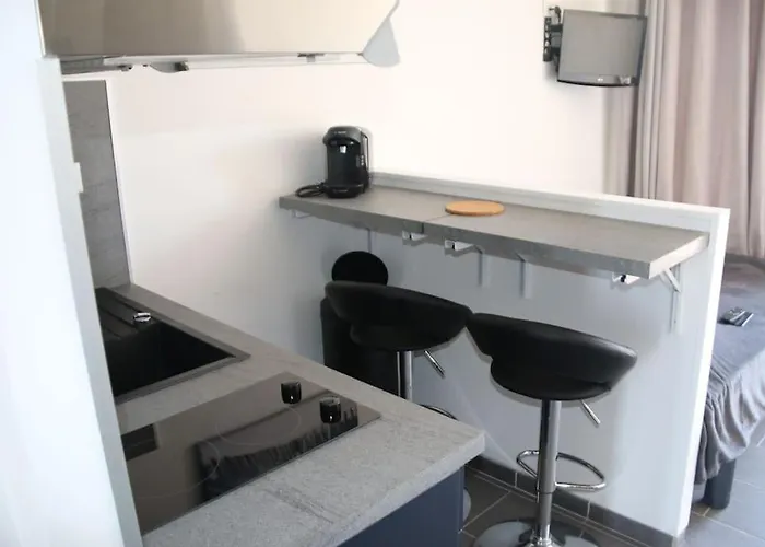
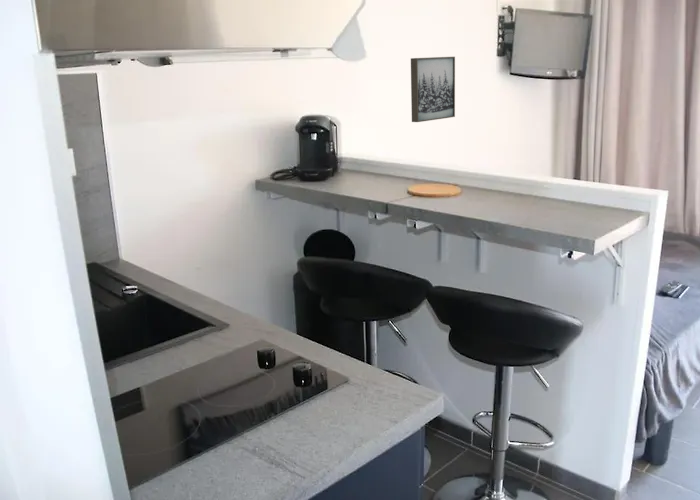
+ wall art (433, 88)
